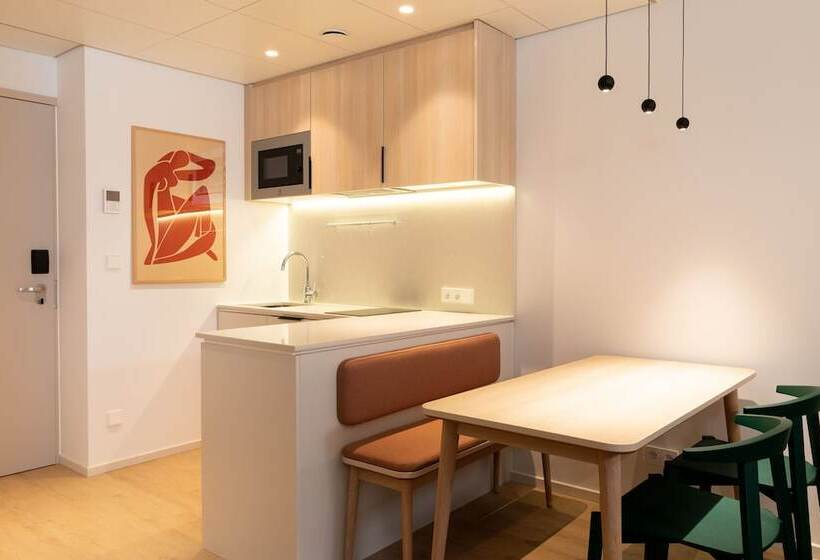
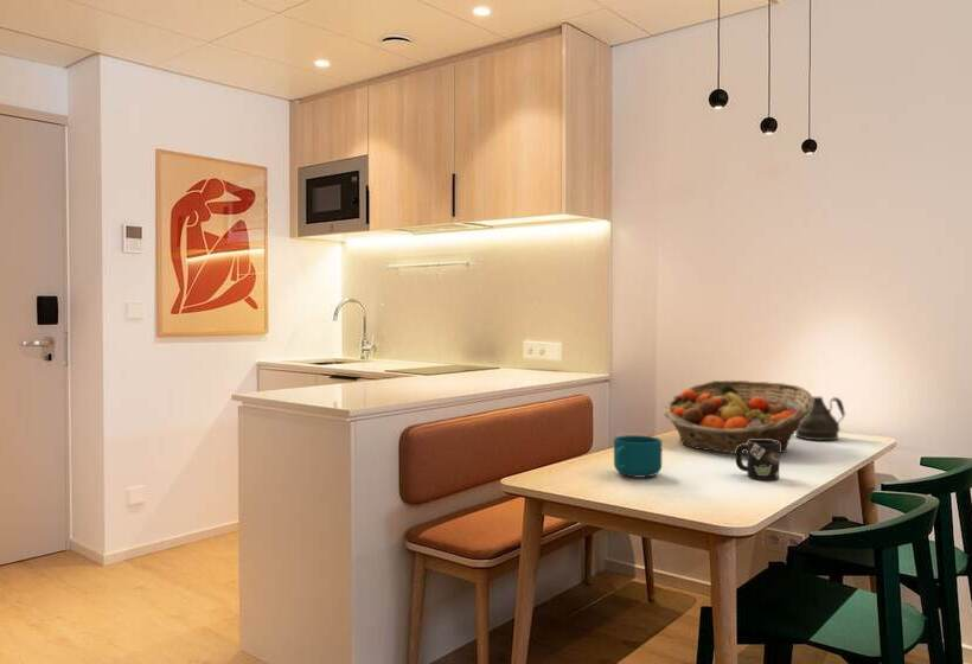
+ cup (633, 458)
+ teapot (807, 416)
+ mug (756, 458)
+ fruit basket (735, 415)
